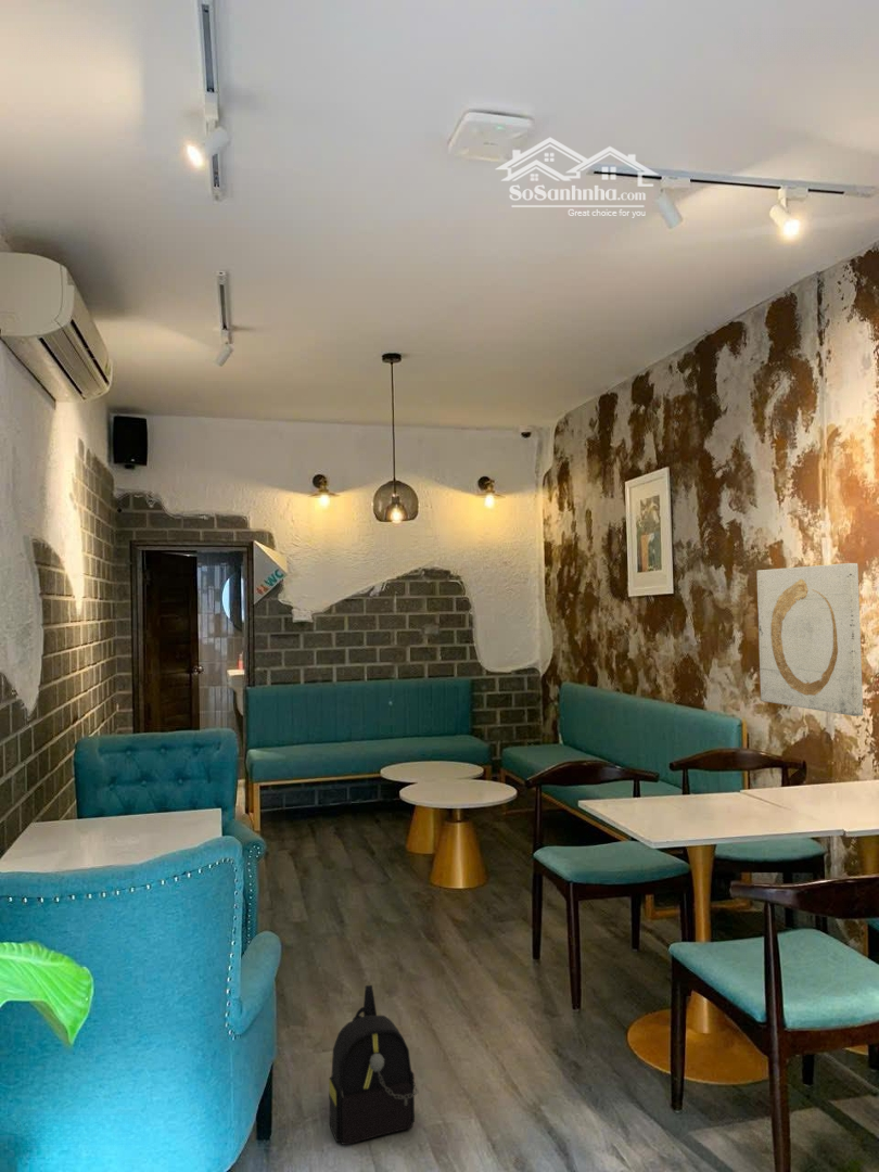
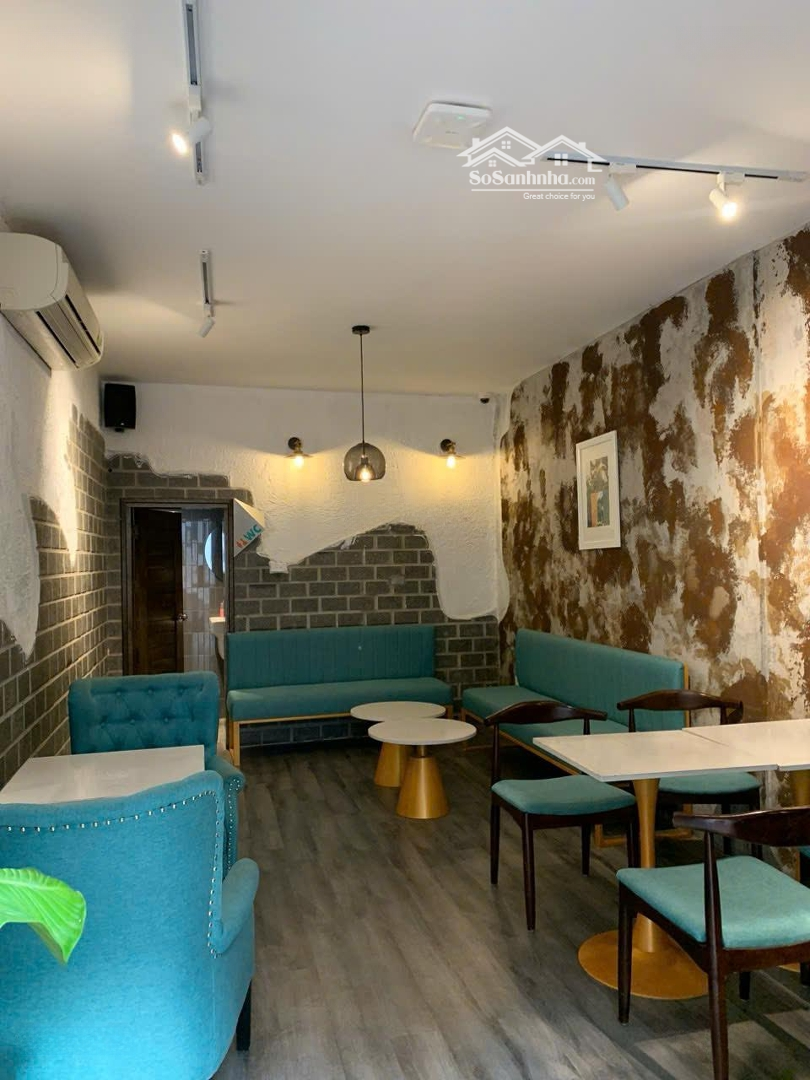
- backpack (367, 1054)
- wall art (805, 637)
